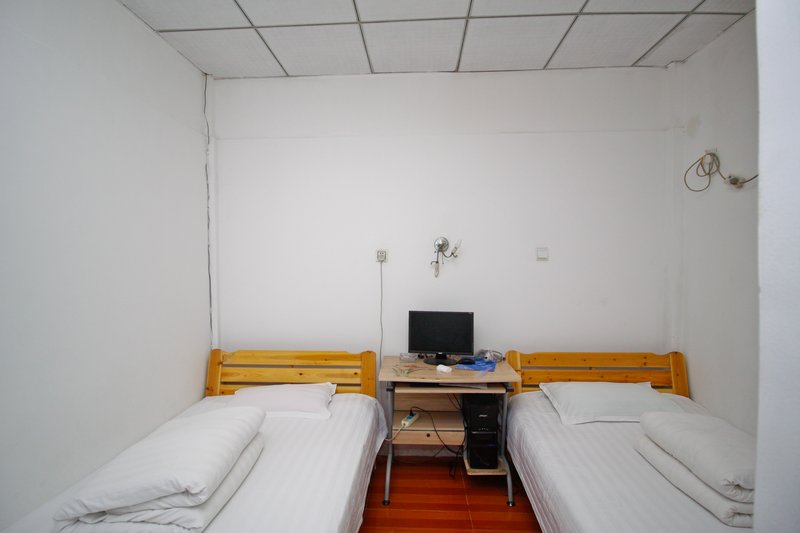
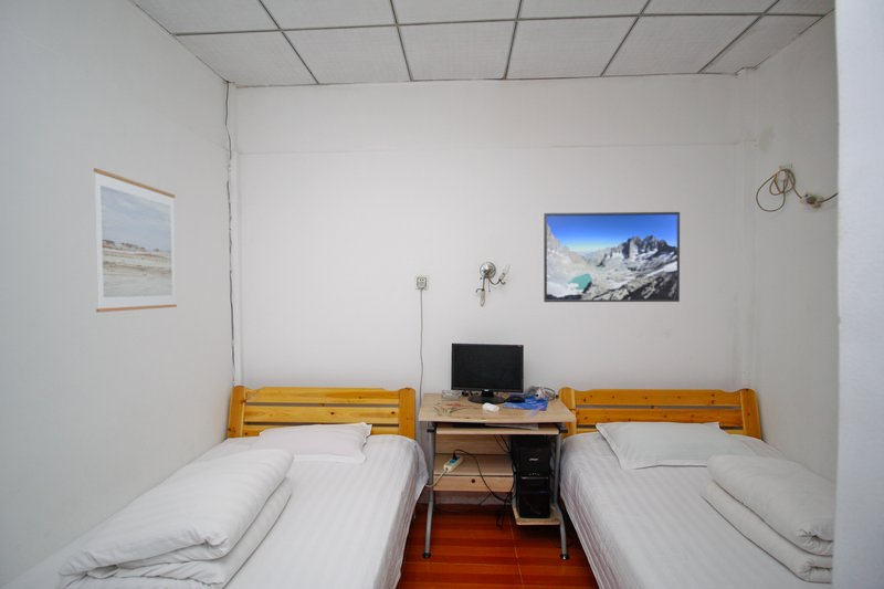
+ wall art (140, 246)
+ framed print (611, 256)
